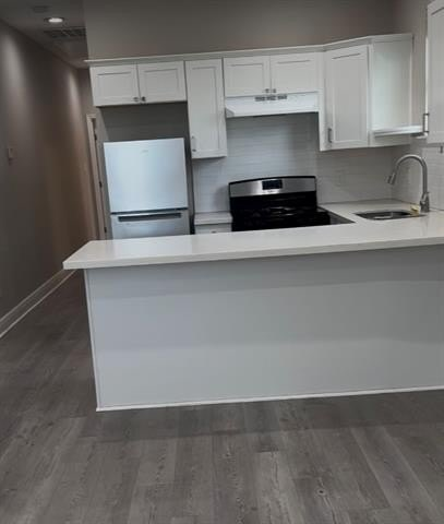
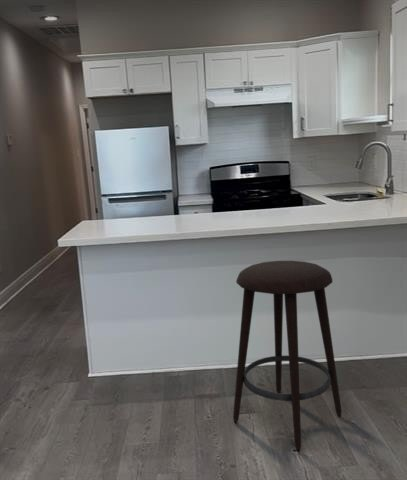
+ stool (288, 346)
